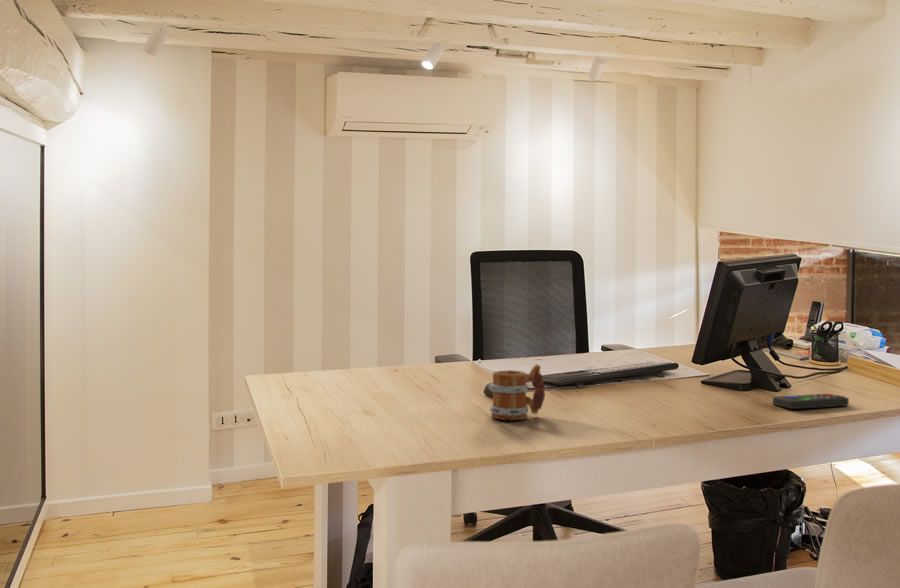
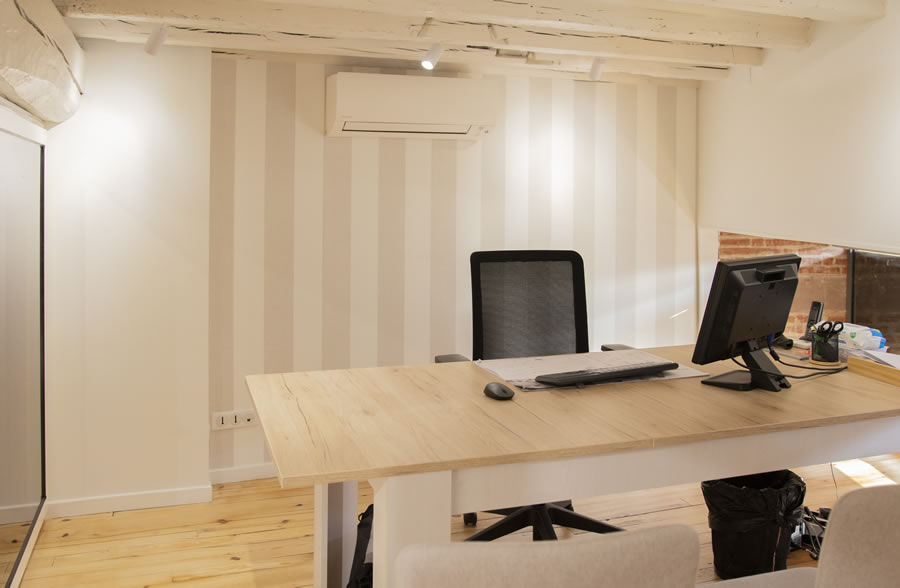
- mug (517, 390)
- remote control (810, 400)
